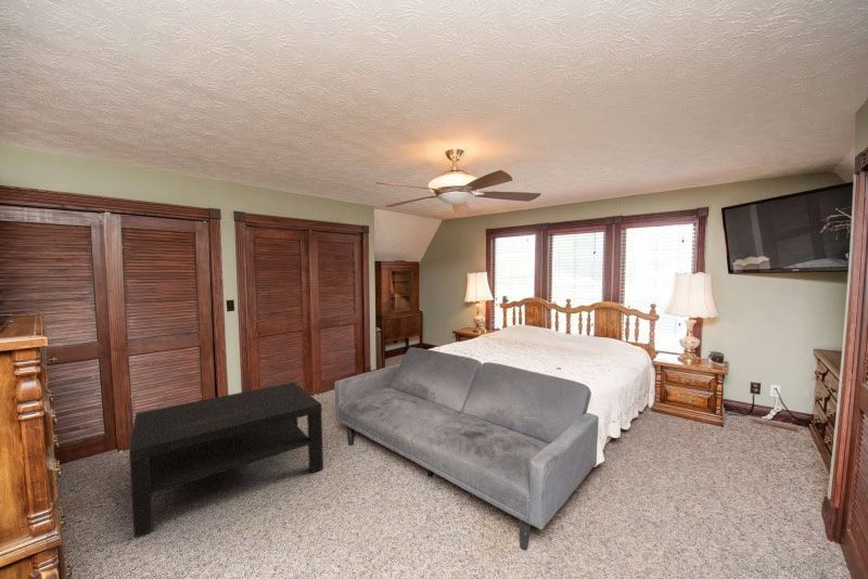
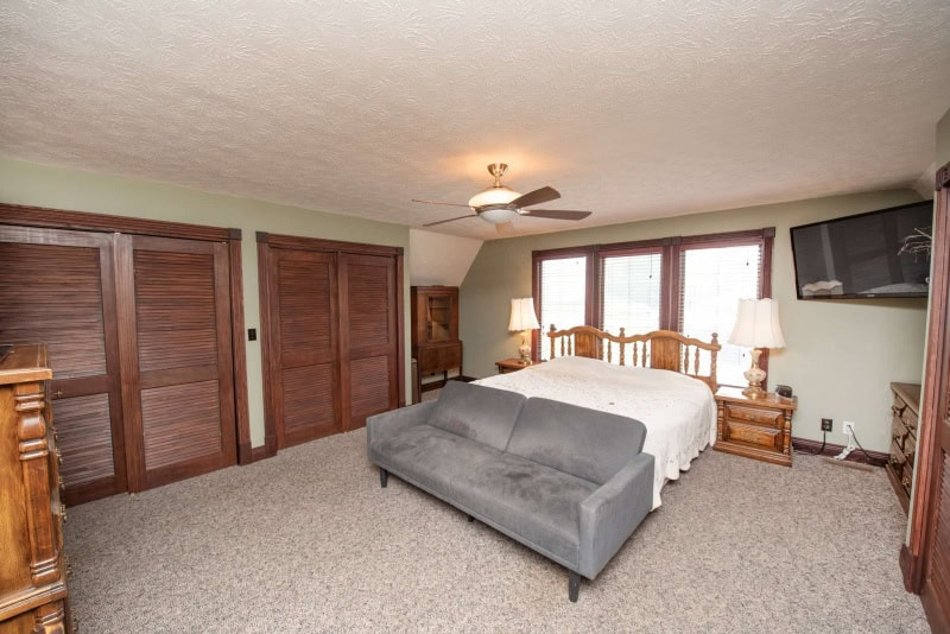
- coffee table (232, 441)
